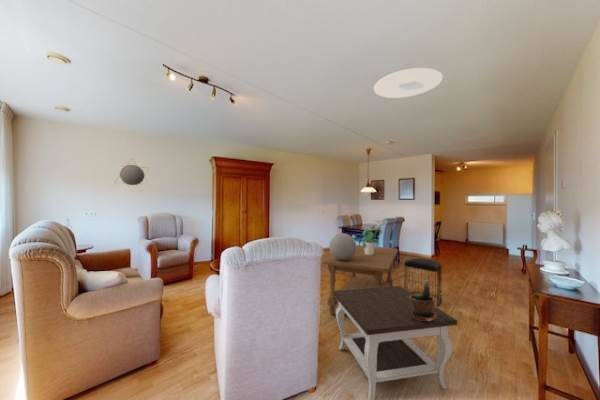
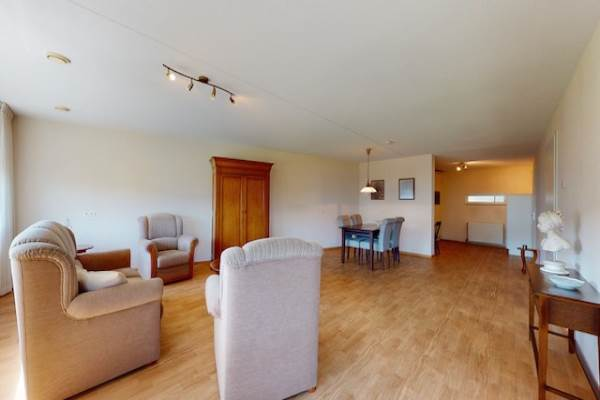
- side table (386, 334)
- coffee table (363, 279)
- ceiling light (406, 82)
- decorative sphere (342, 246)
- potted plant (370, 239)
- potted plant (422, 299)
- stool (421, 279)
- home mirror (132, 175)
